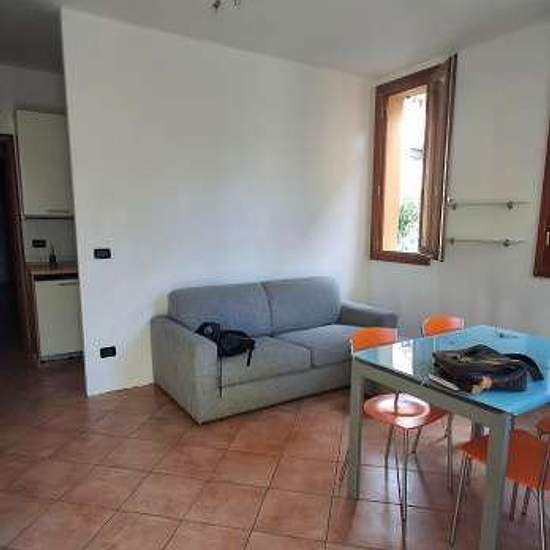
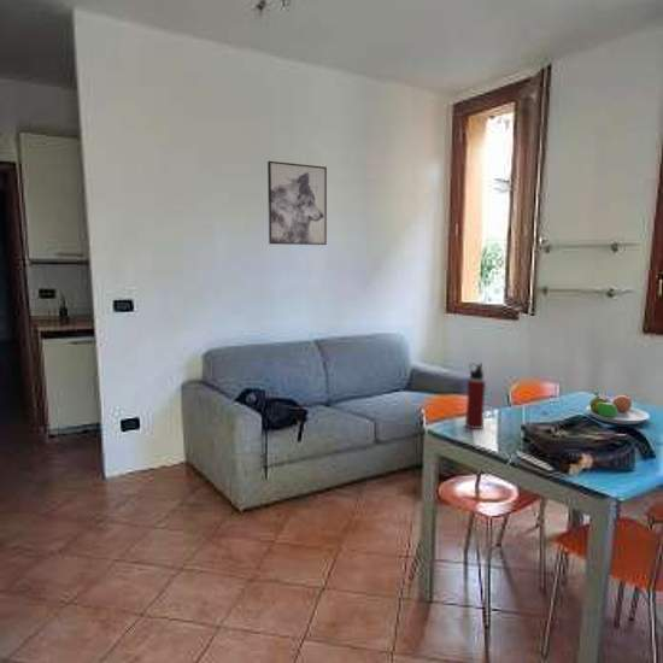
+ water bottle (475, 394)
+ wall art (298, 204)
+ fruit bowl (615, 406)
